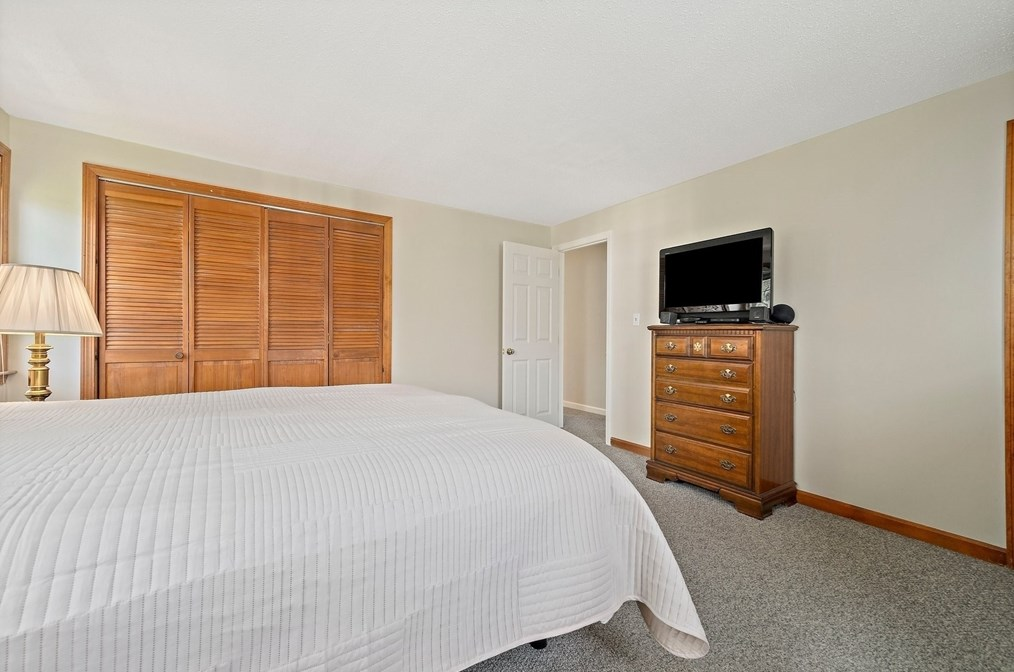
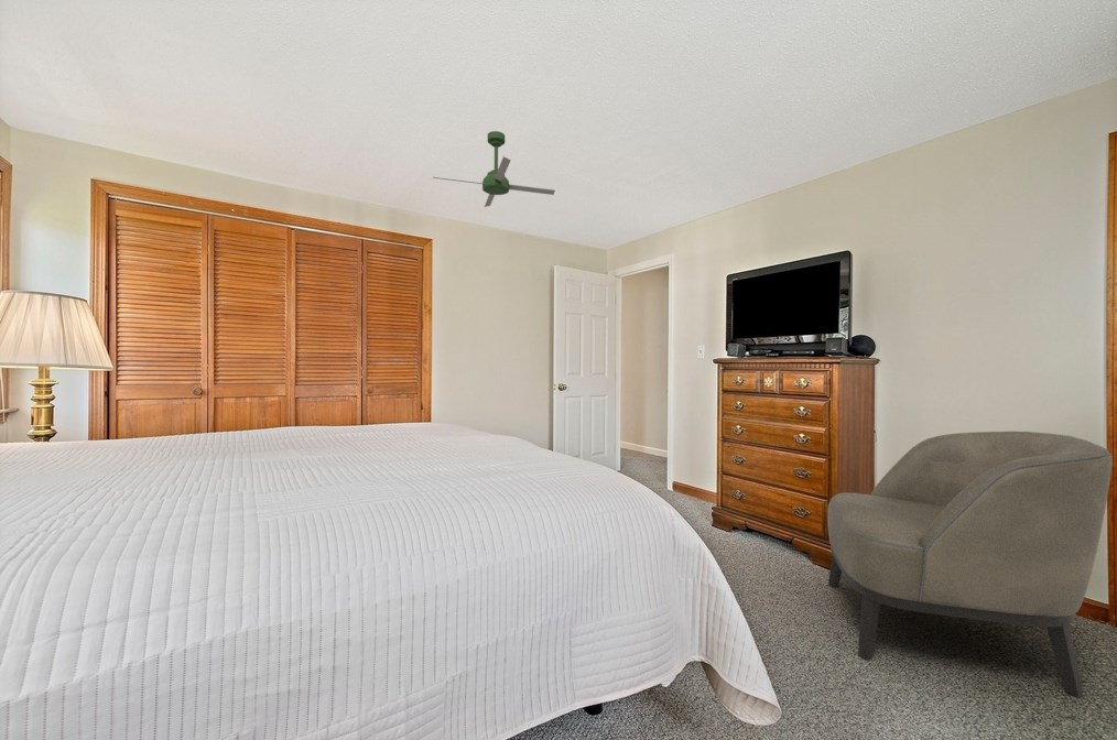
+ ceiling fan (496, 163)
+ armchair (950, 532)
